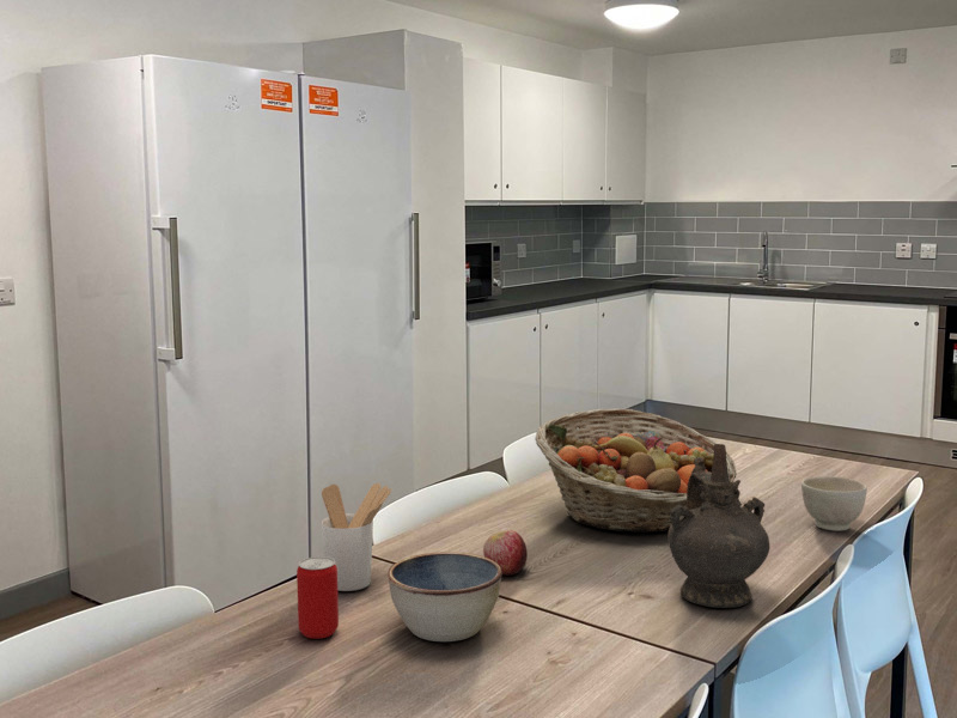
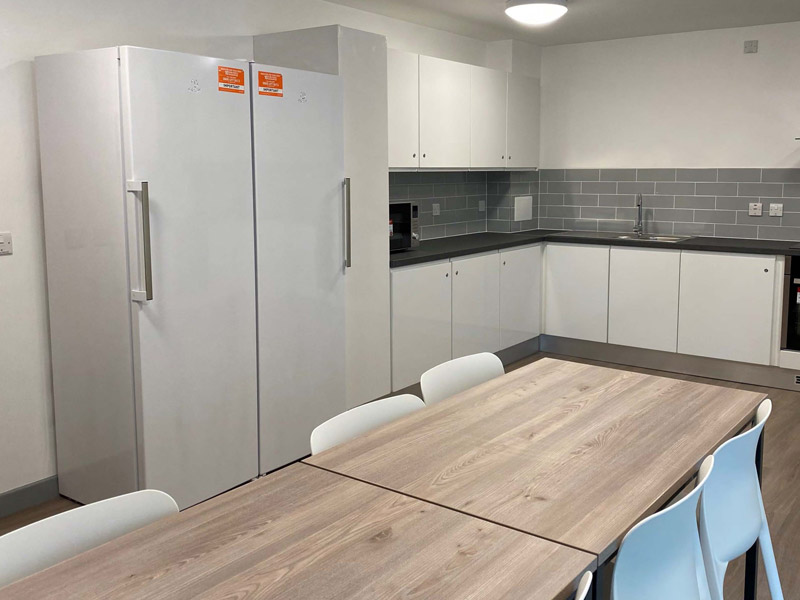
- ceremonial vessel (715, 518)
- utensil holder (358, 534)
- bowl (445, 600)
- apple (505, 550)
- beverage can (317, 597)
- bowl (833, 505)
- fruit basket (635, 467)
